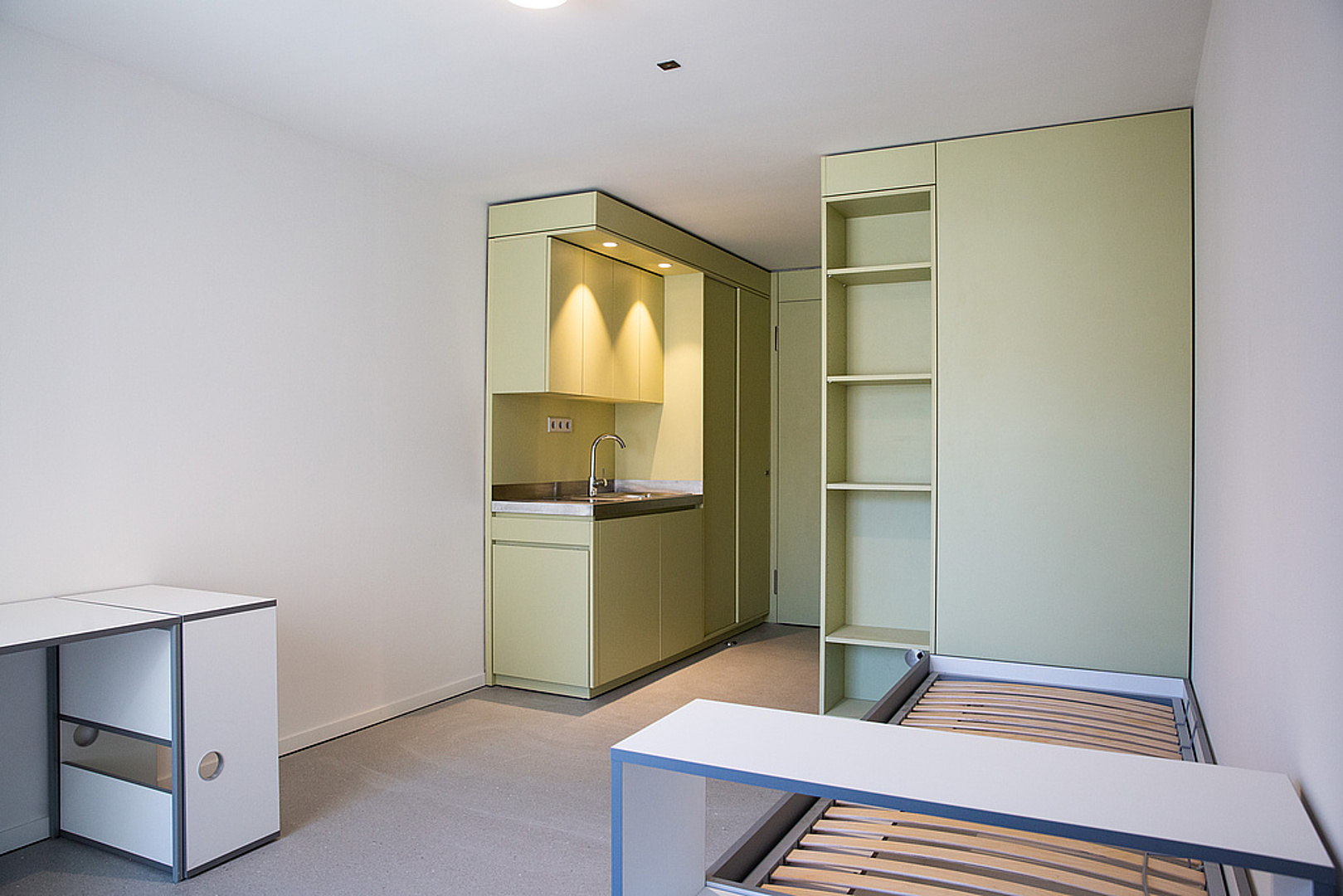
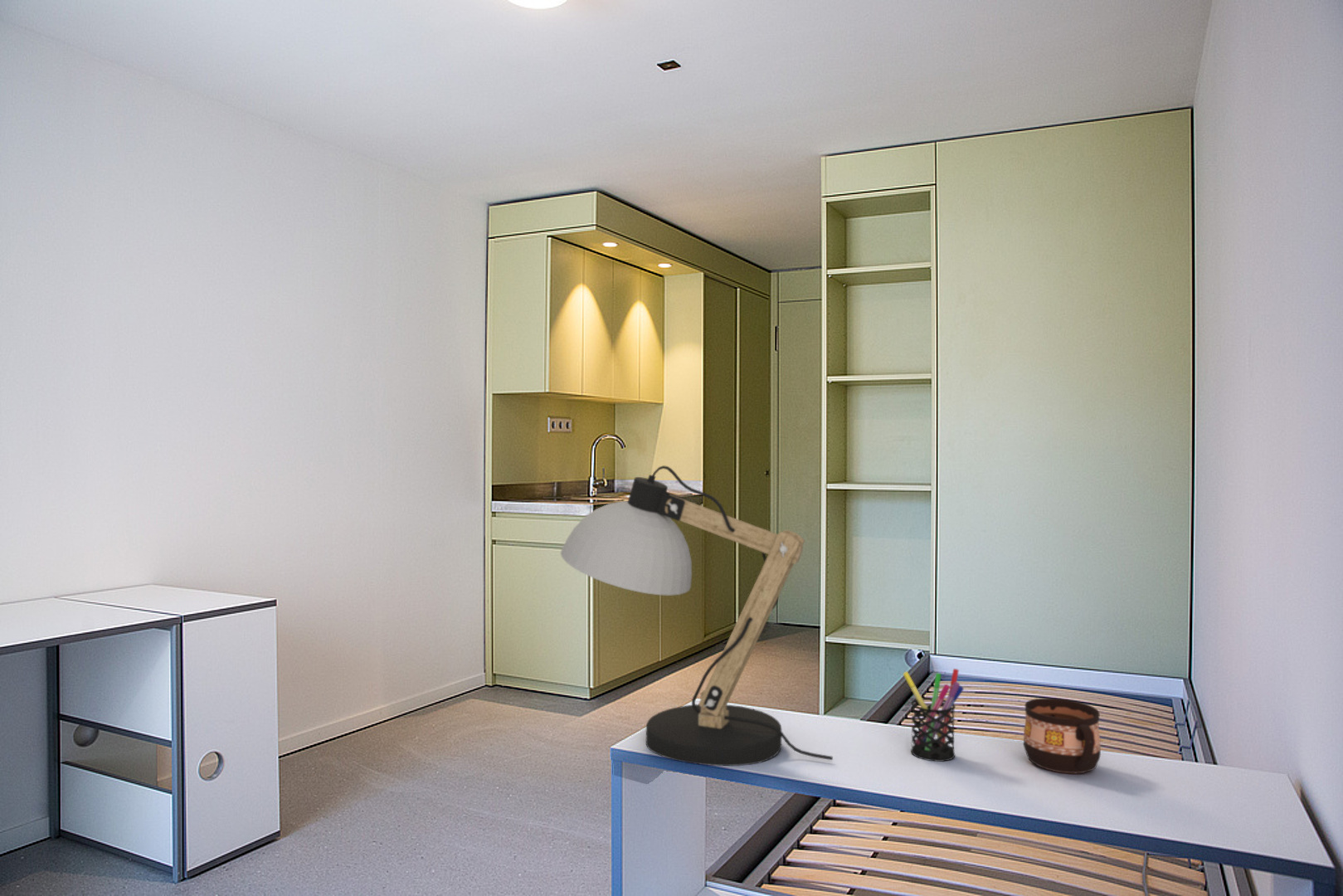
+ desk lamp (685, 592)
+ cup (1060, 737)
+ pen holder (936, 709)
